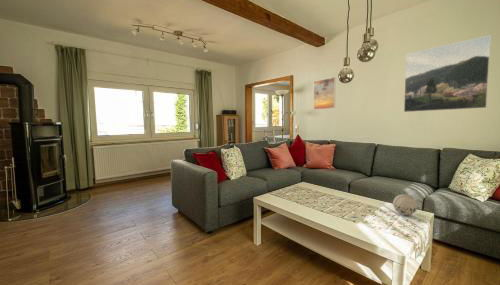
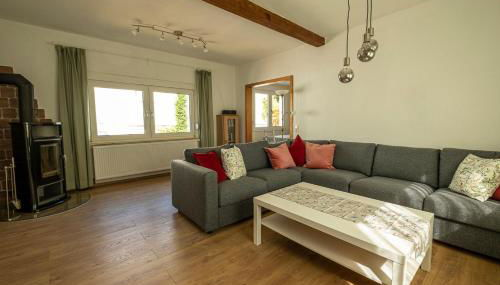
- decorative ball (404, 204)
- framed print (324, 94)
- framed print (442, 78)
